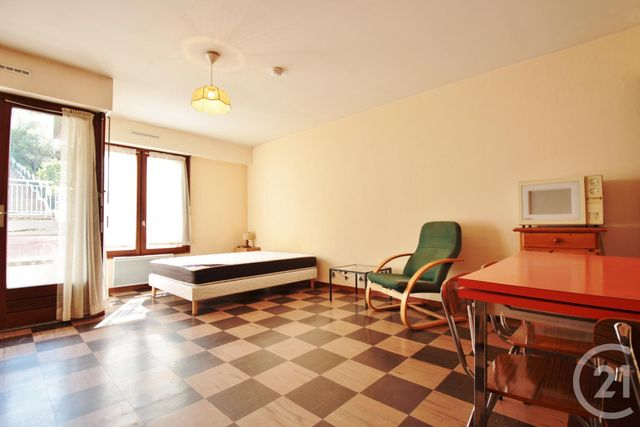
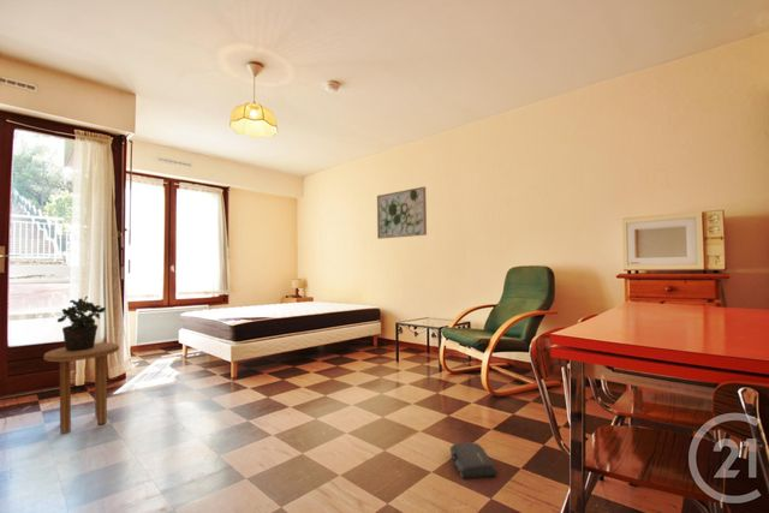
+ wall art (399, 214)
+ side table (95, 386)
+ bag (471, 458)
+ potted plant (83, 322)
